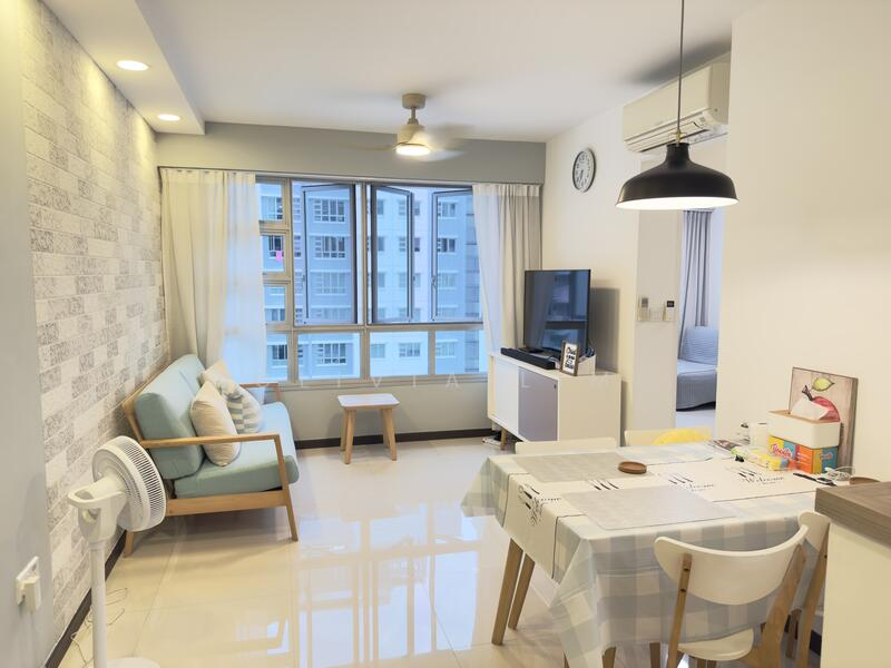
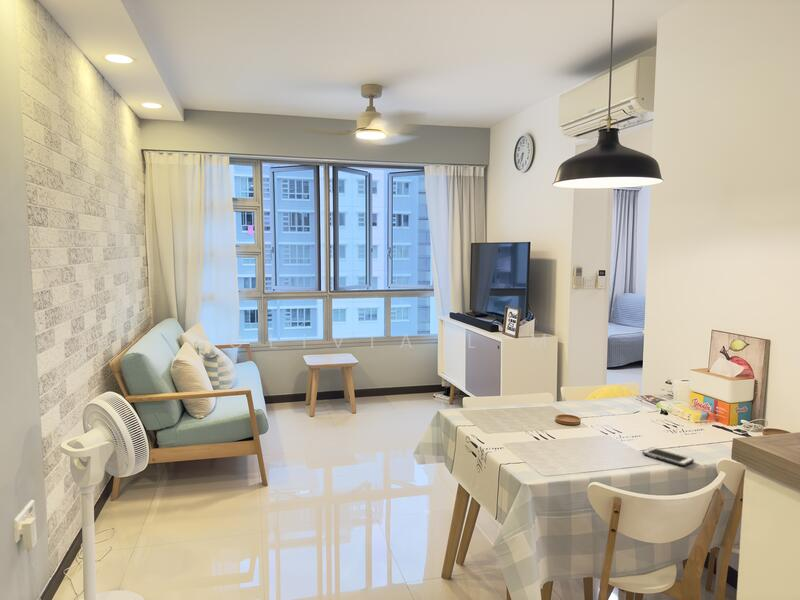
+ cell phone (667, 456)
